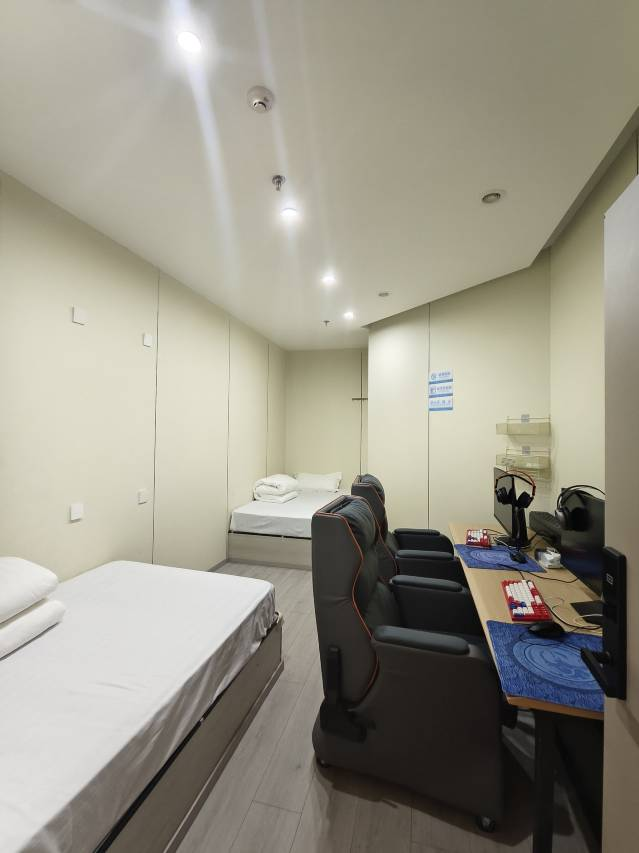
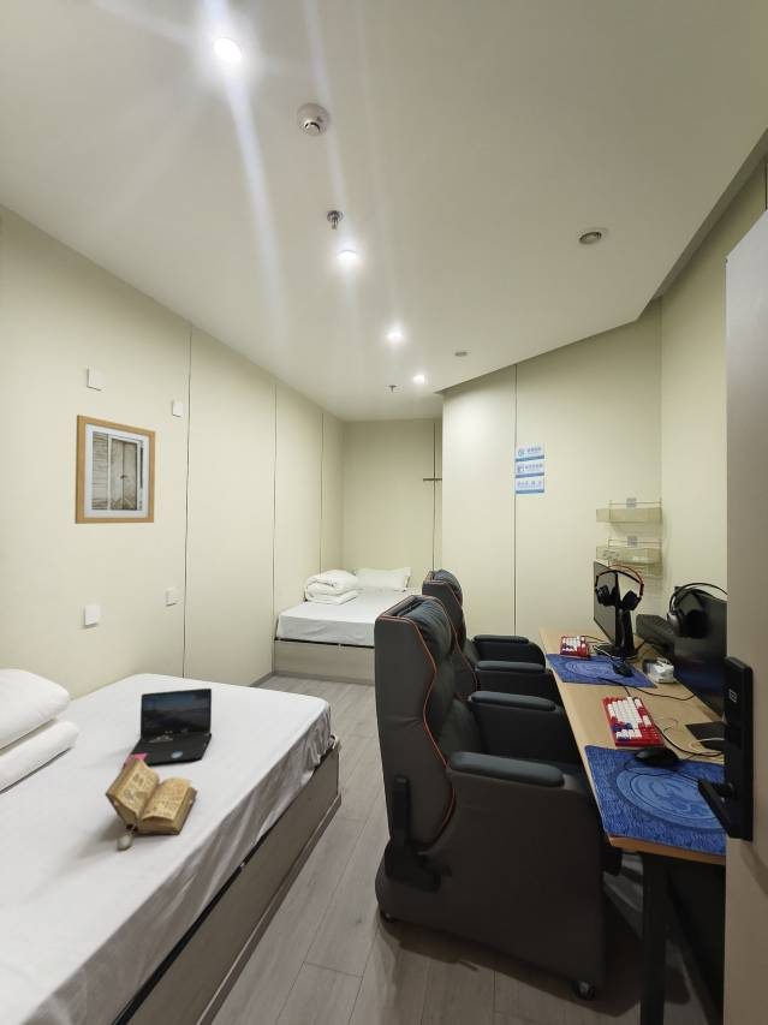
+ book (154, 792)
+ laptop (169, 725)
+ wall art (118, 473)
